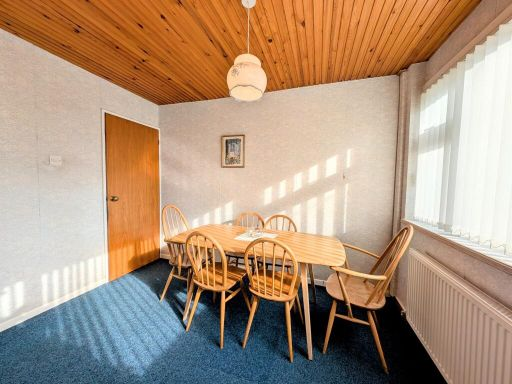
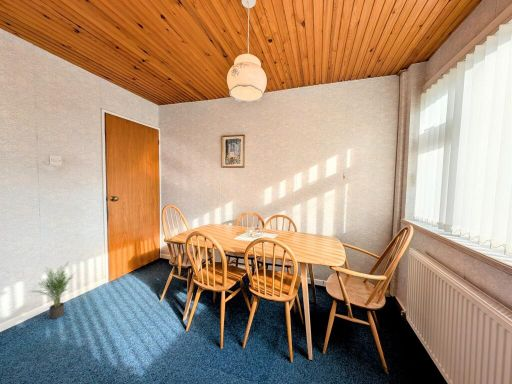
+ potted plant (53, 291)
